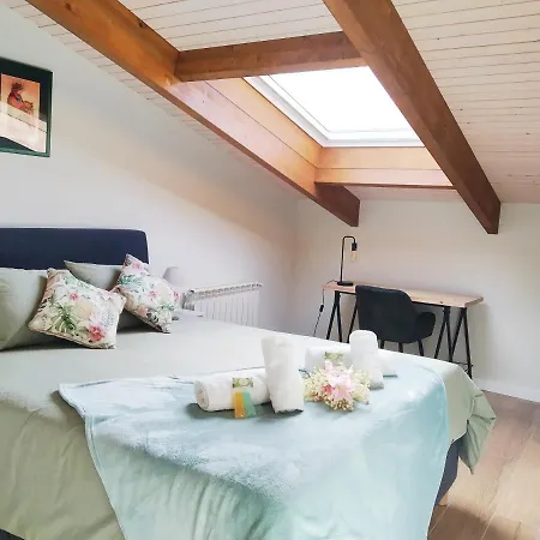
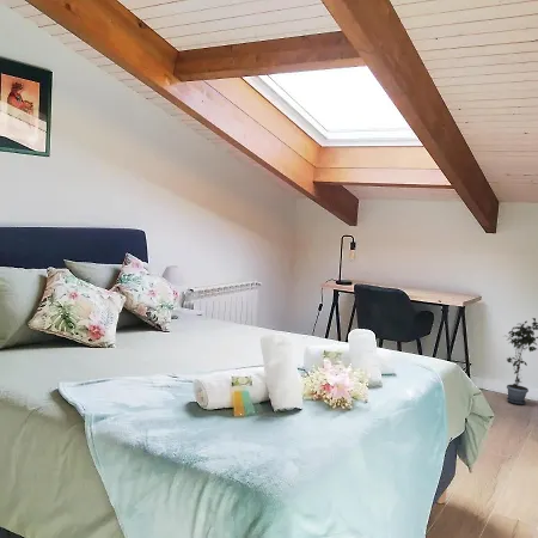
+ potted plant (520, 361)
